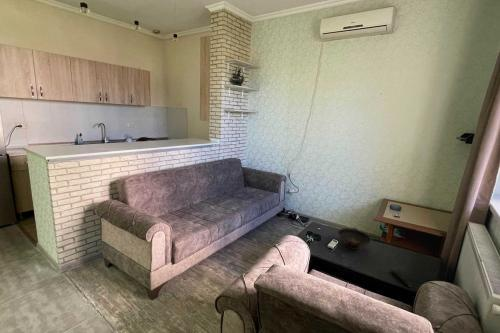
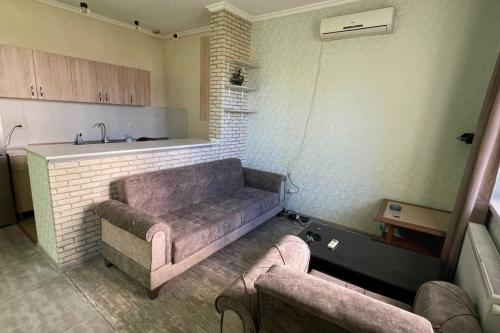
- remote control (401, 278)
- decorative bowl (353, 240)
